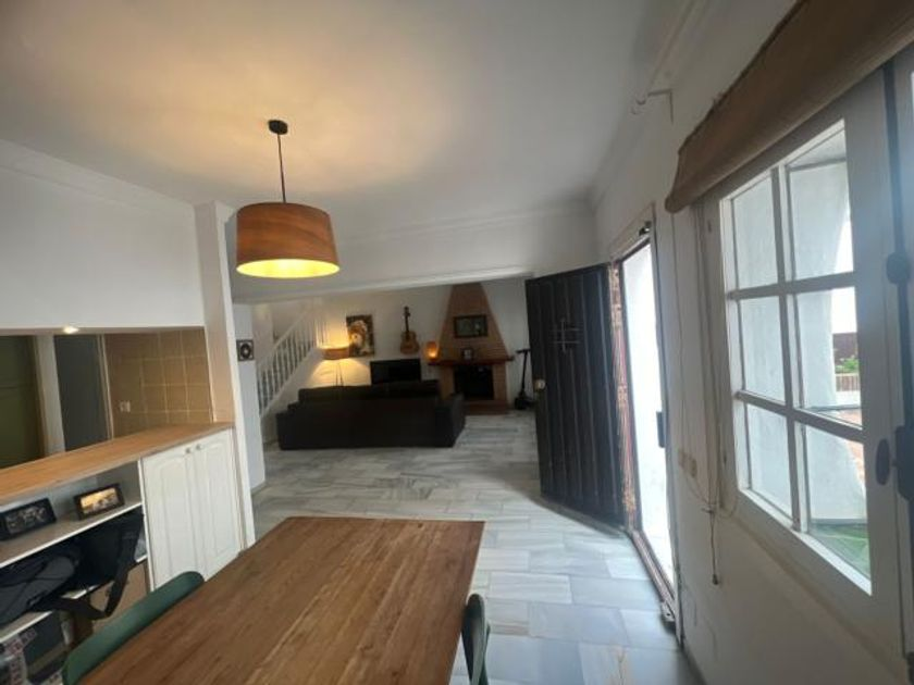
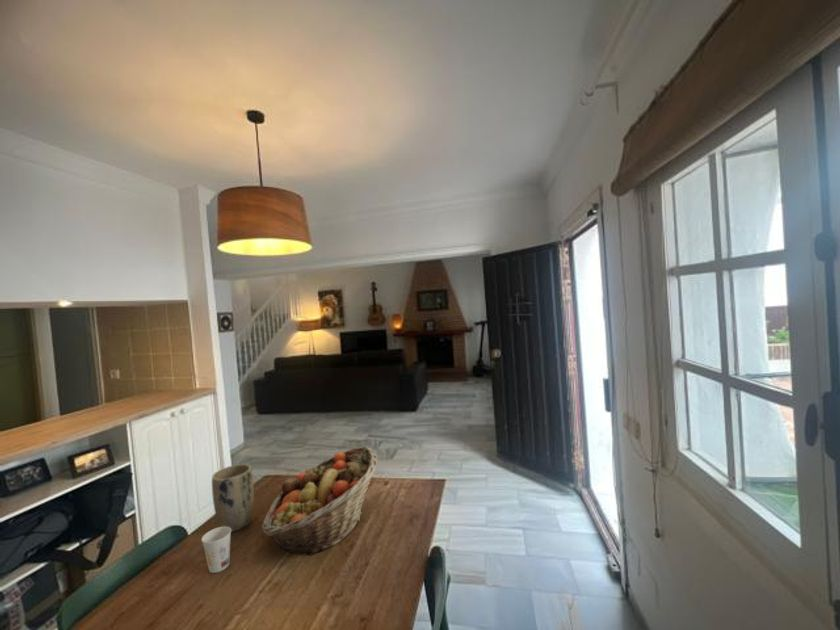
+ plant pot (234, 498)
+ cup (218, 550)
+ fruit basket (325, 493)
